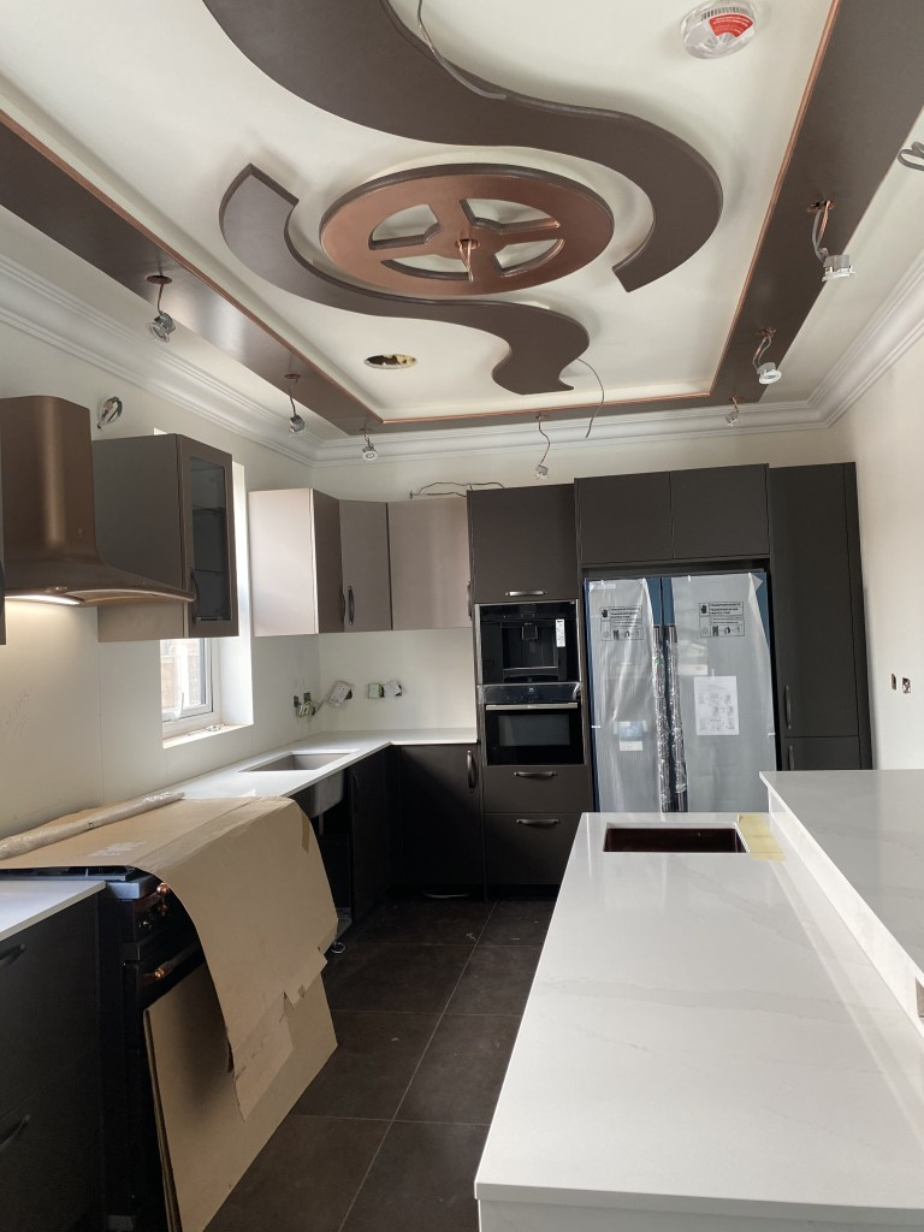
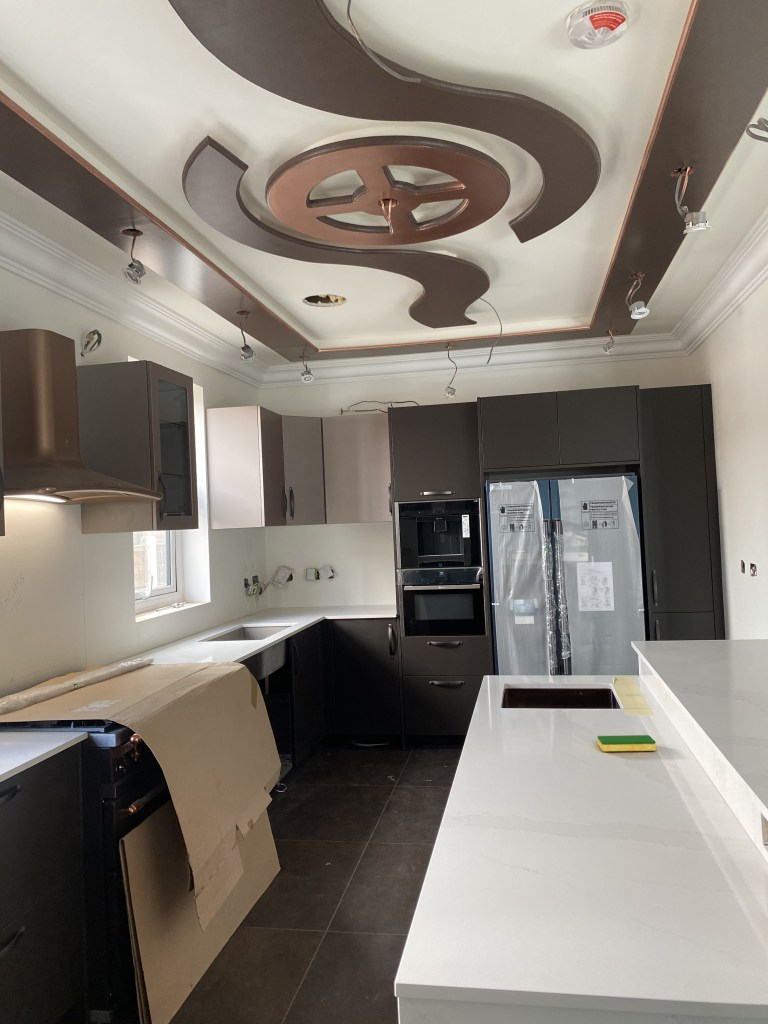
+ dish sponge (626, 743)
